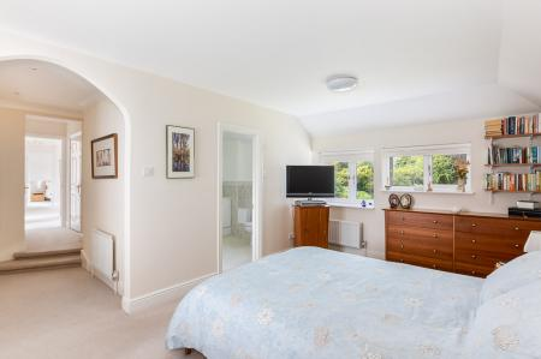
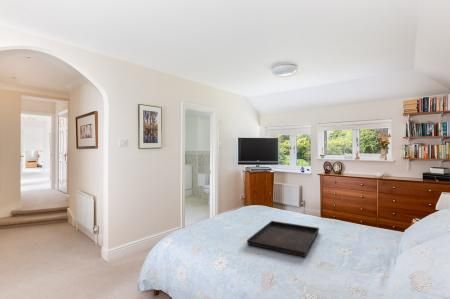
+ serving tray (285, 235)
